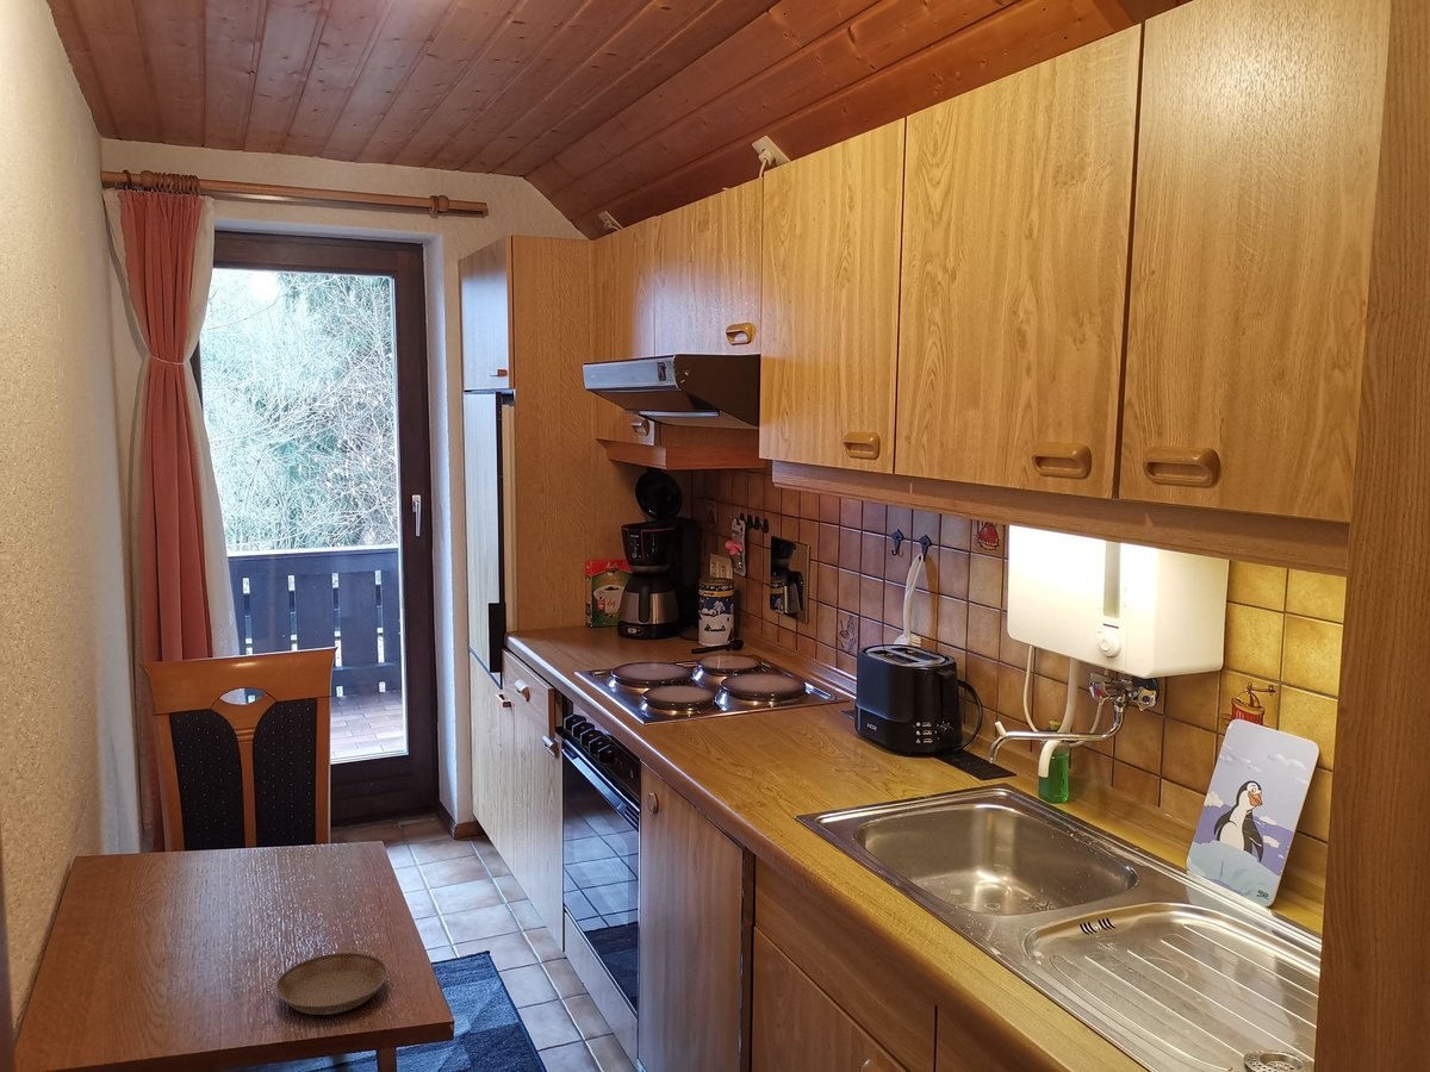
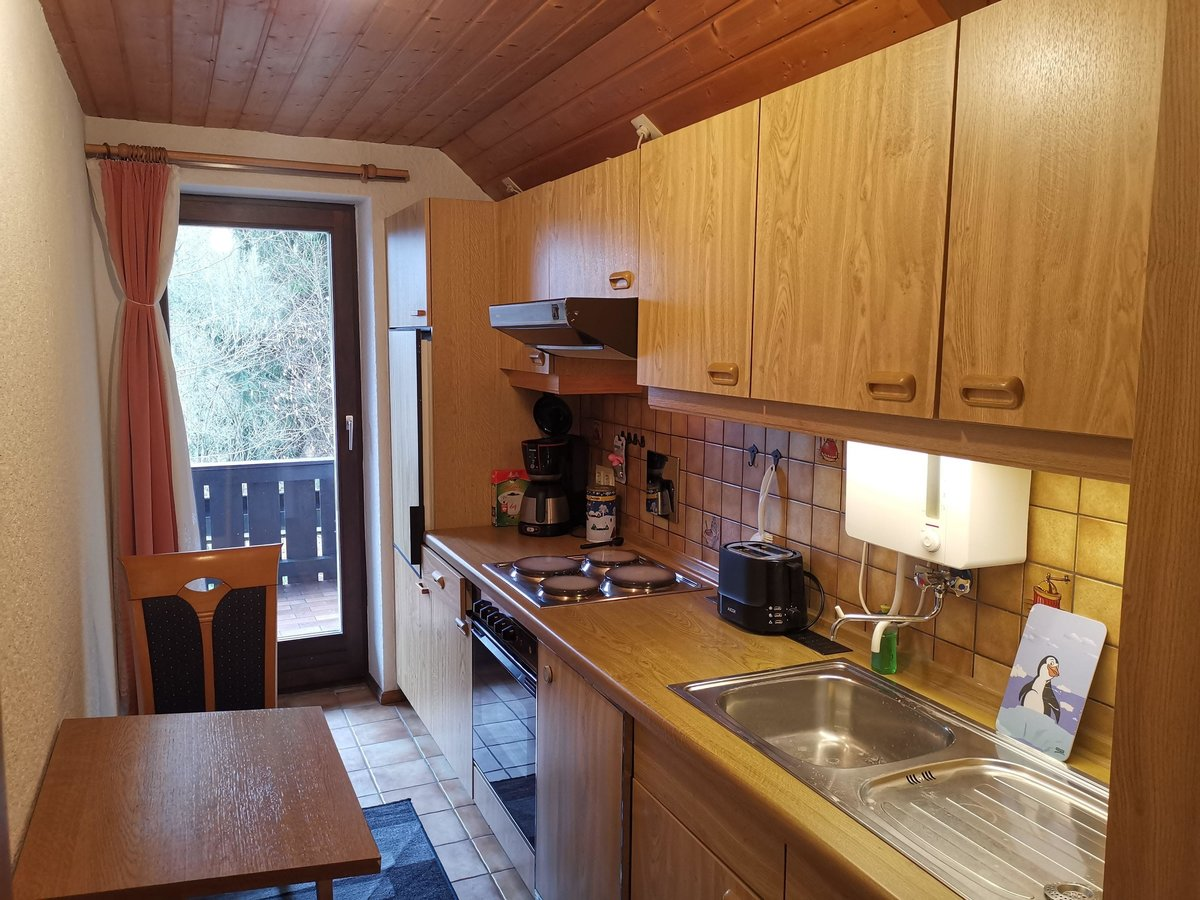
- saucer (332, 986)
